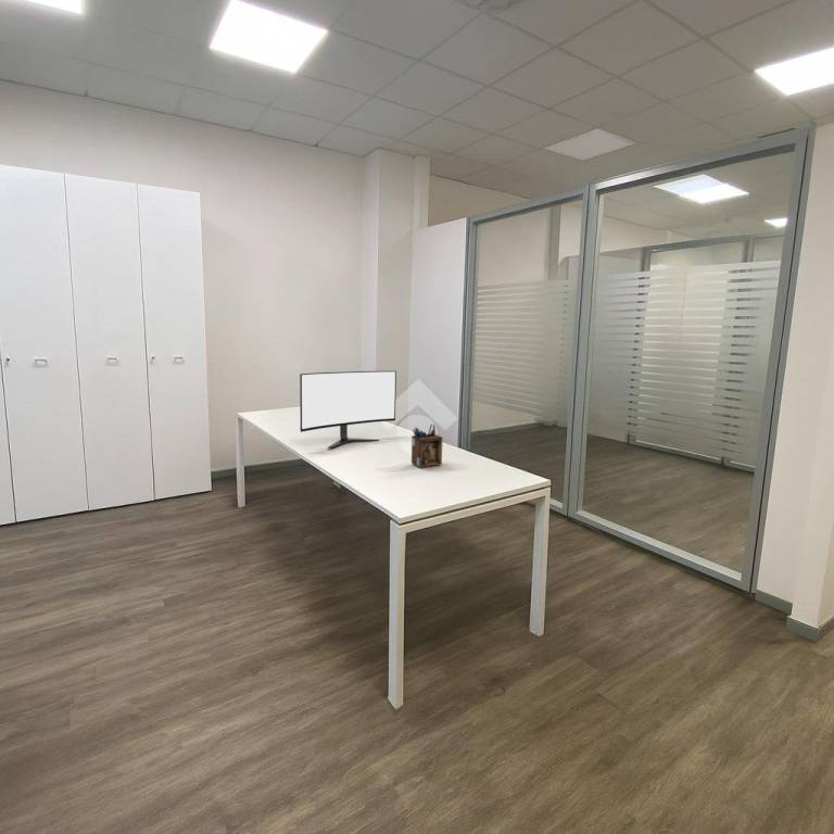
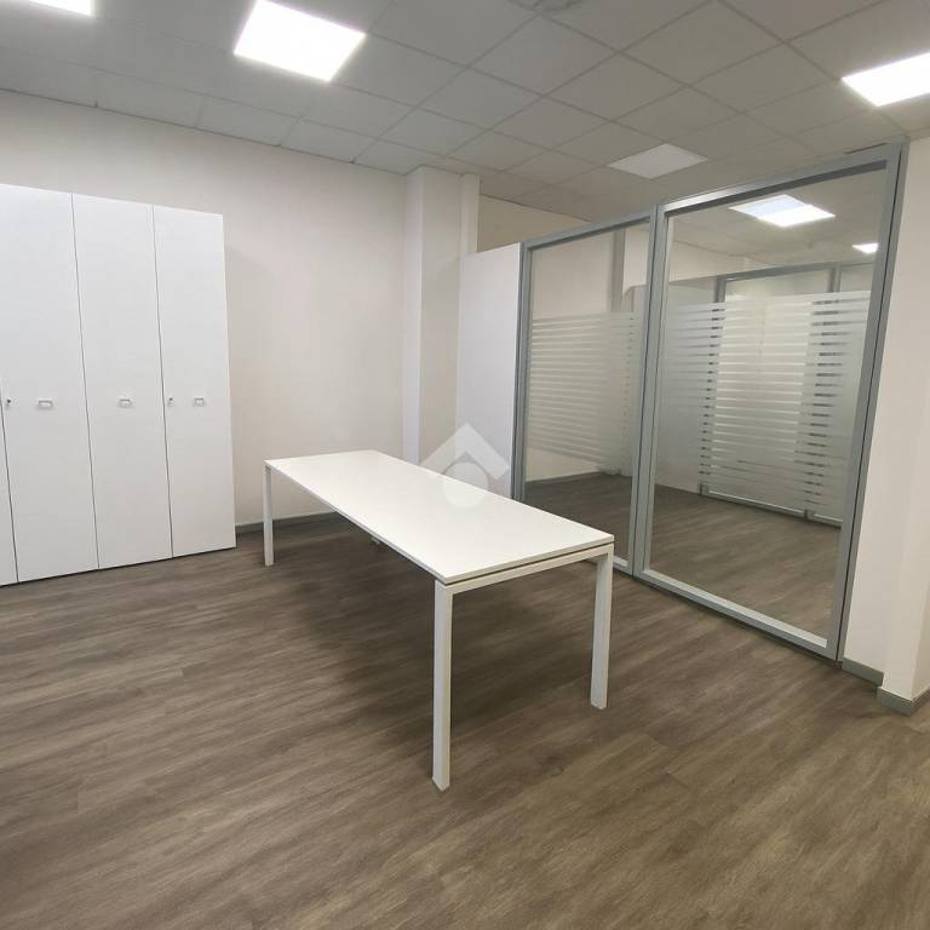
- monitor (349, 407)
- desk organizer (427, 444)
